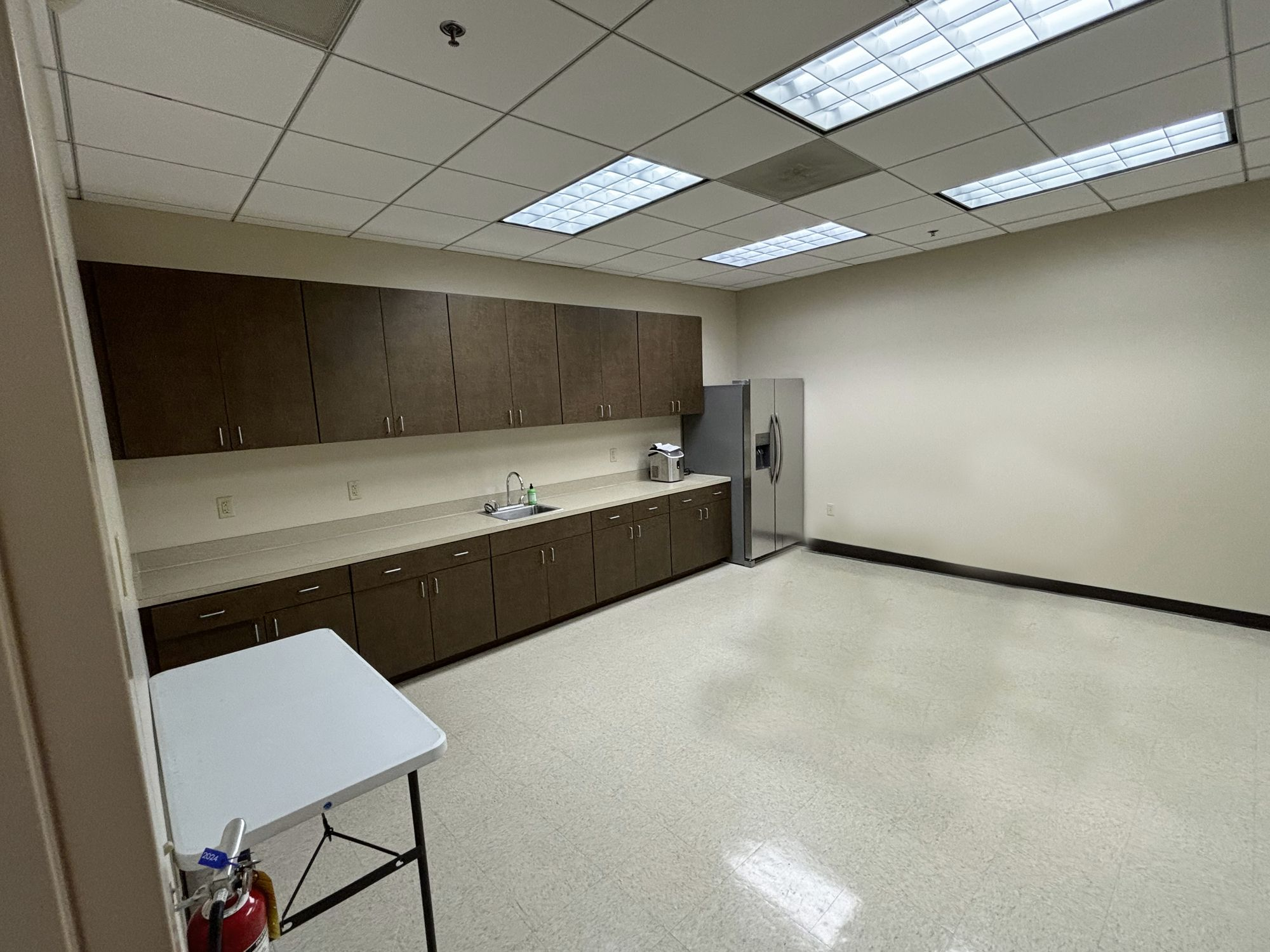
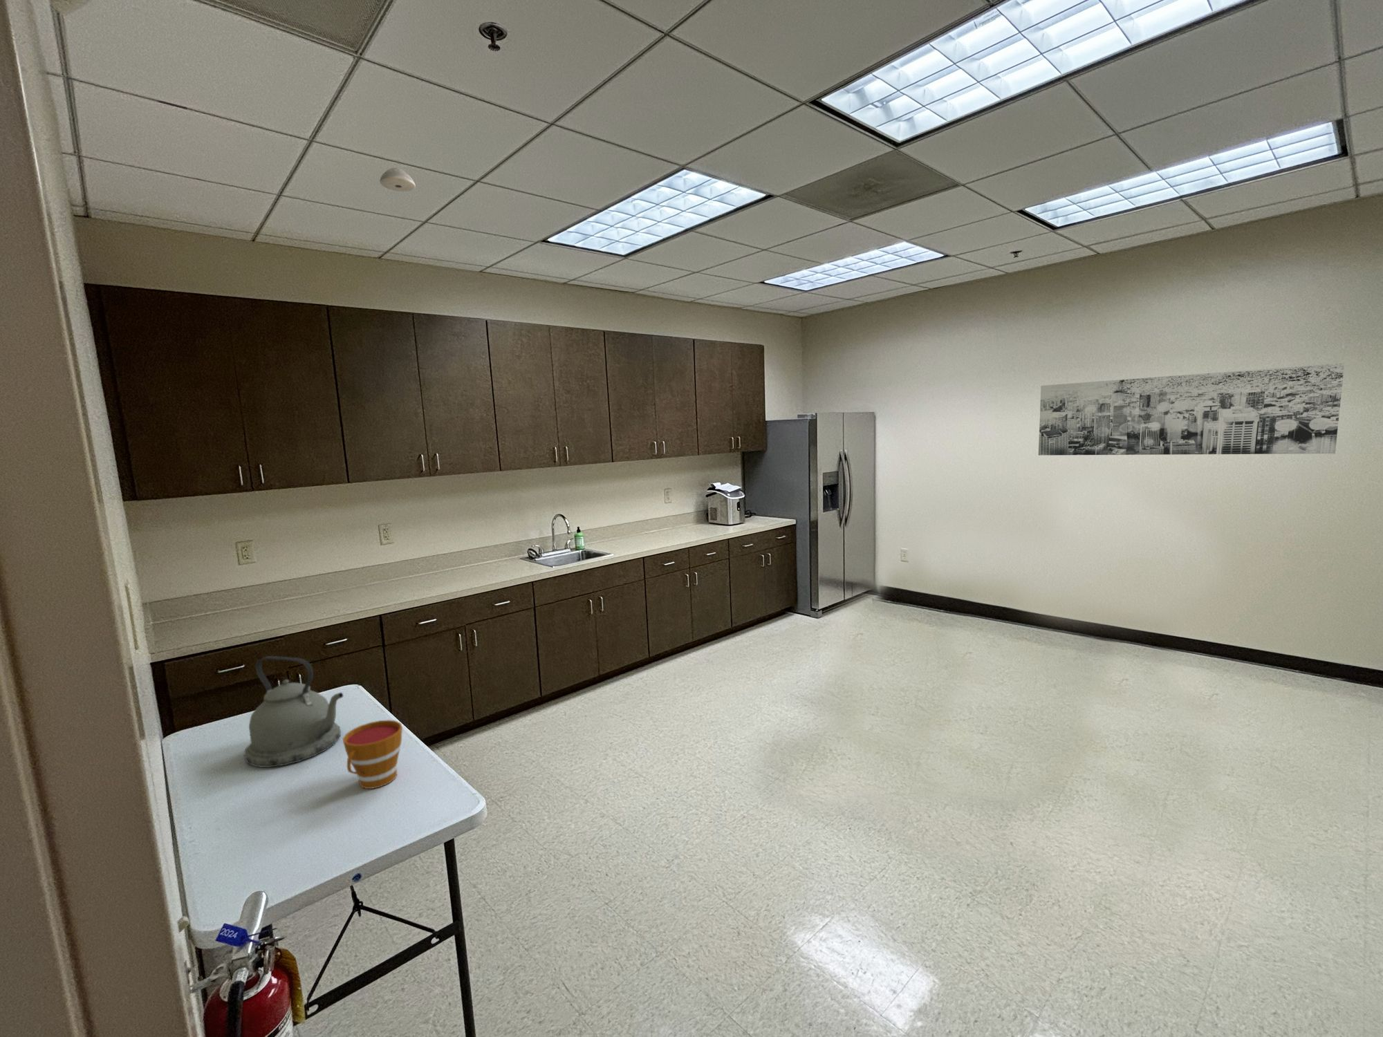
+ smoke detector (396, 178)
+ wall art (1171, 415)
+ kettle (295, 701)
+ cup (372, 758)
